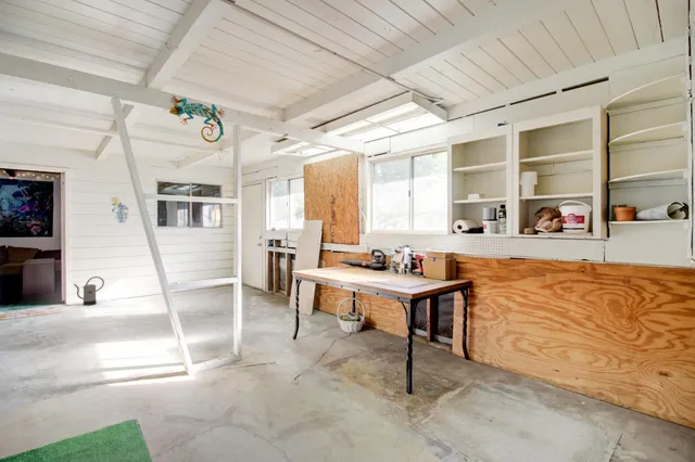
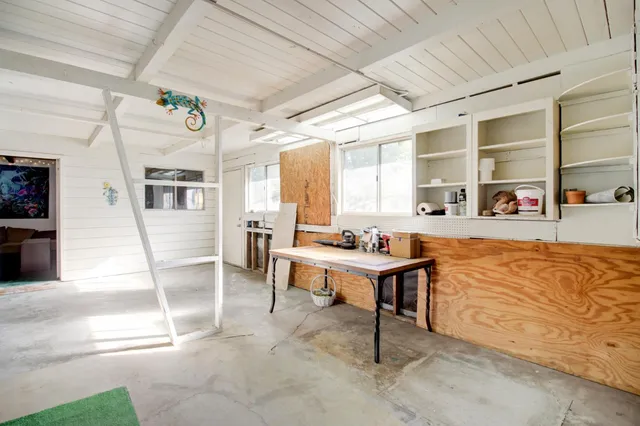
- watering can (89, 291)
